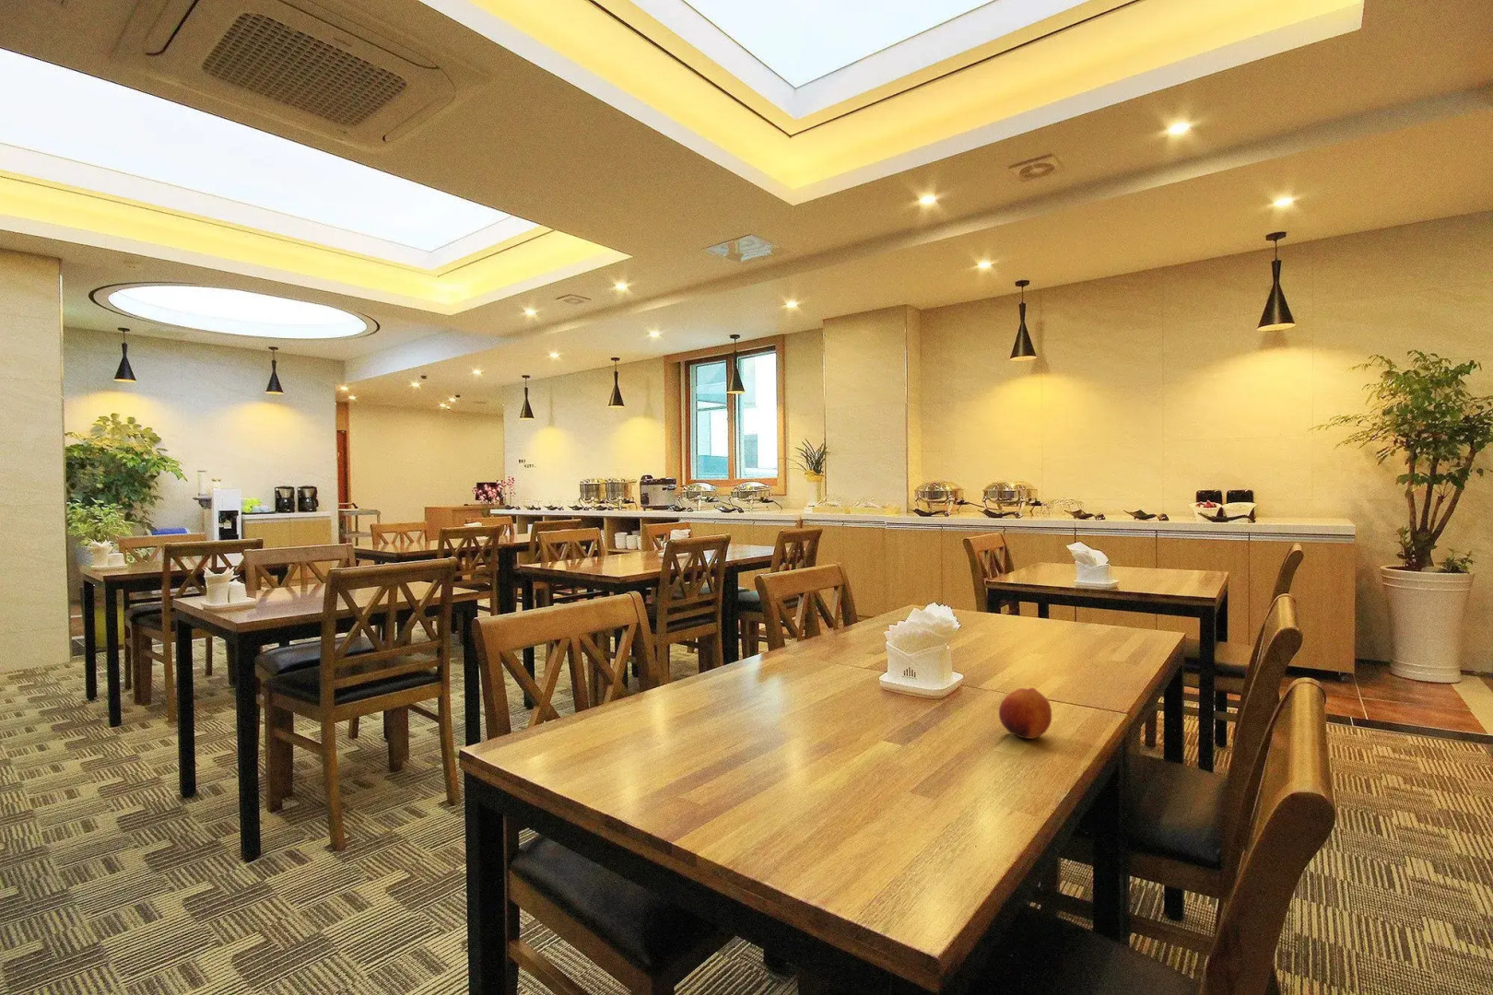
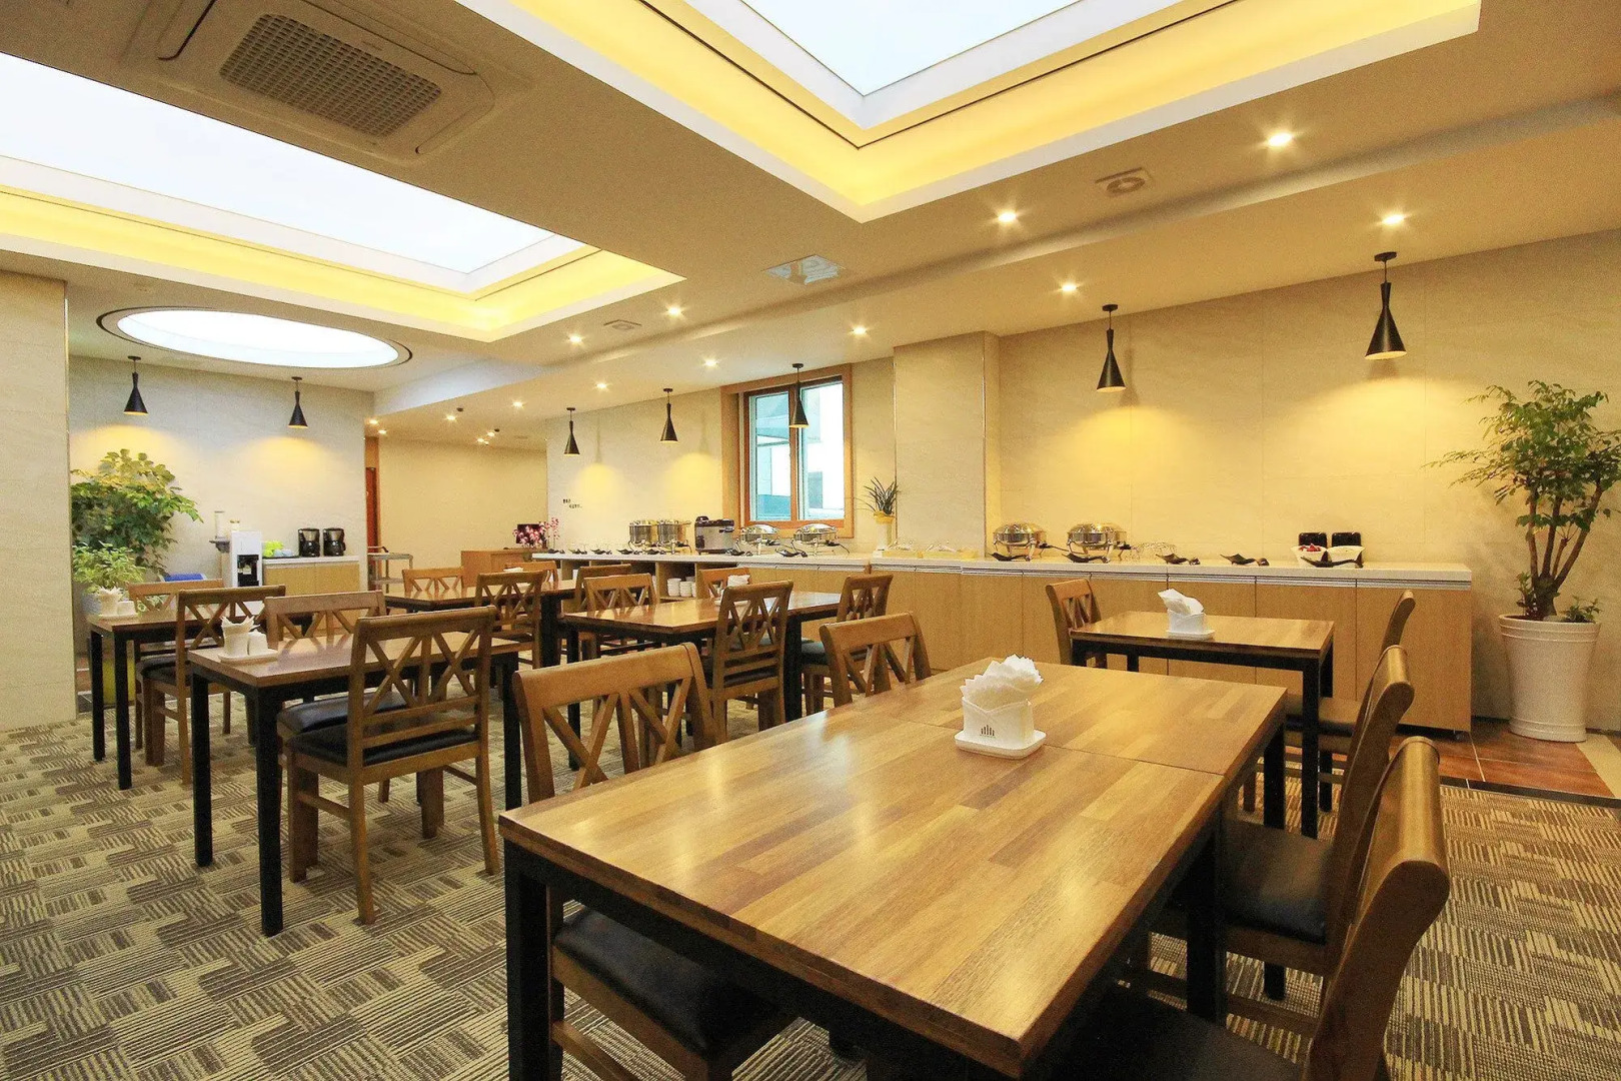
- fruit (1025, 712)
